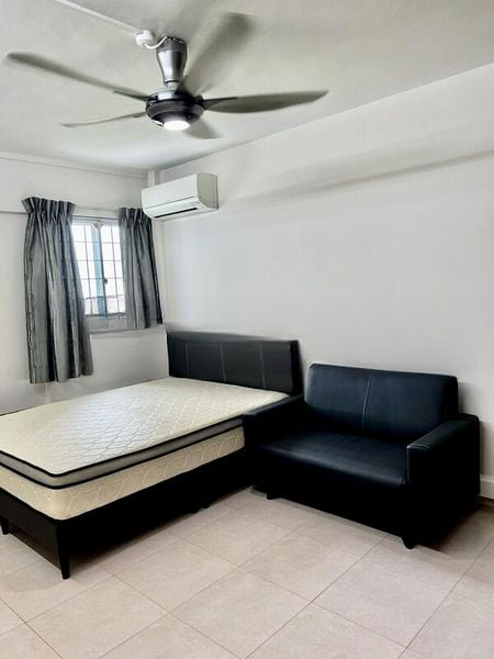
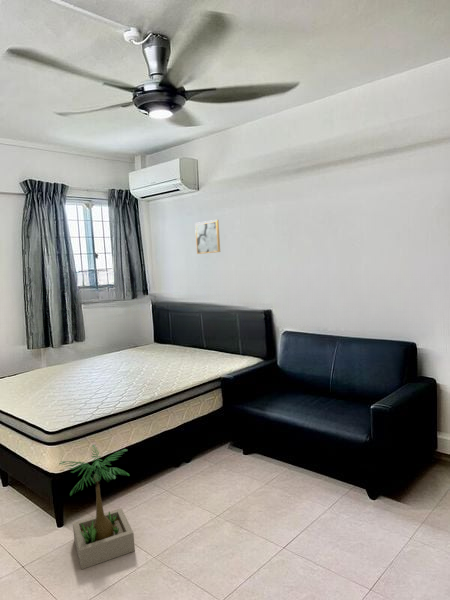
+ wall art (207, 237)
+ potted plant (98, 502)
